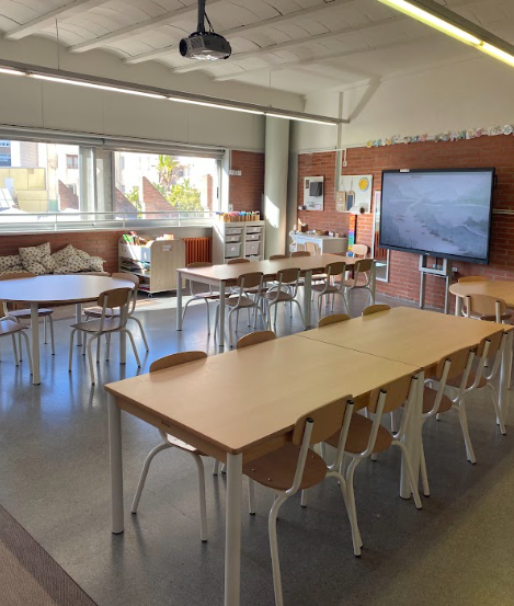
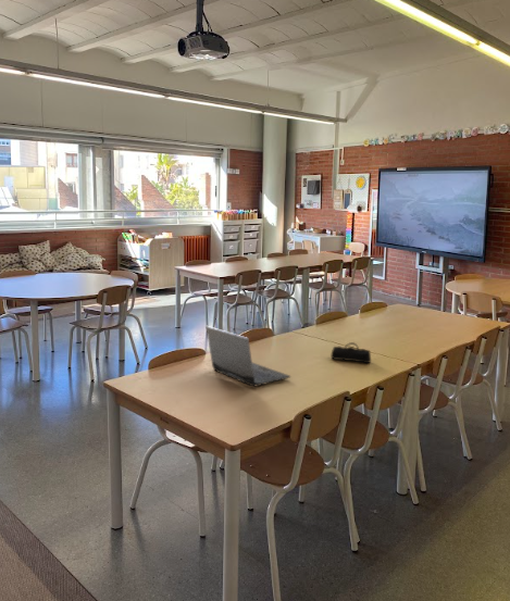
+ pencil case (350, 351)
+ laptop computer (247, 352)
